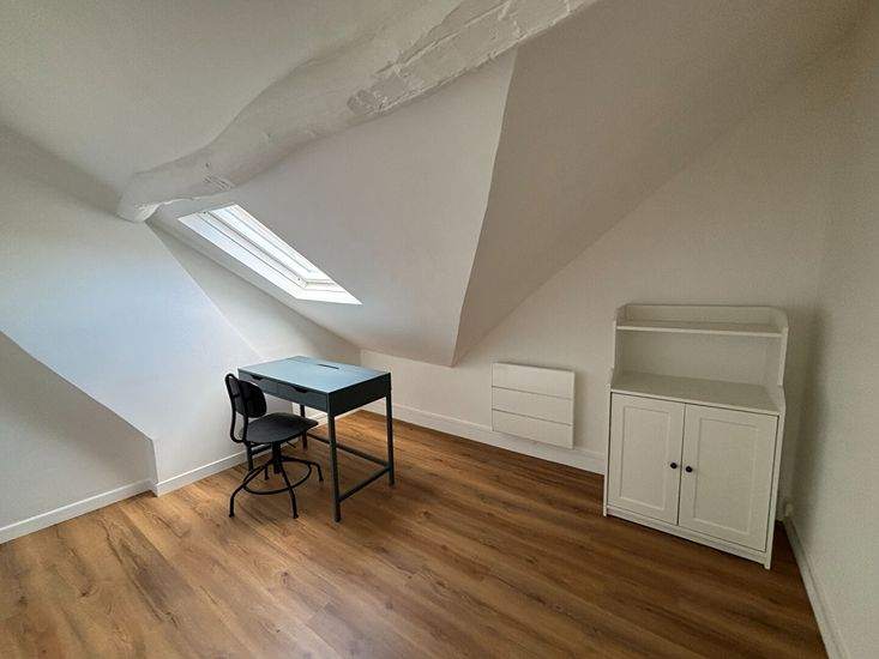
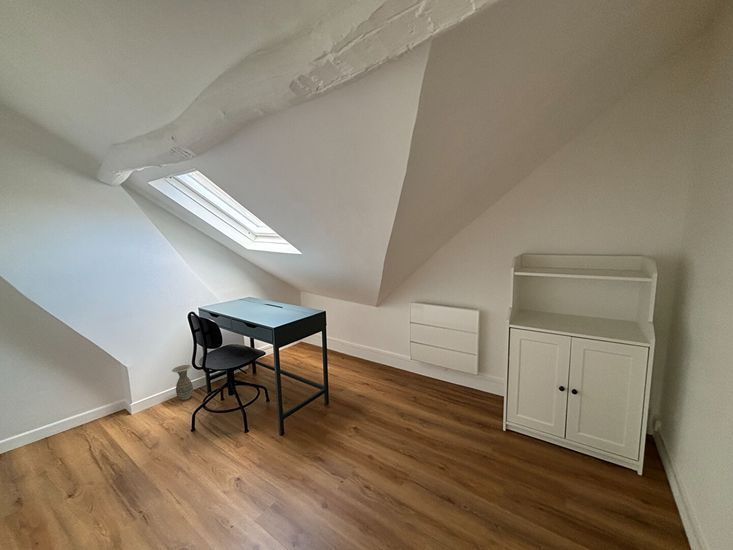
+ ceramic jug (183, 383)
